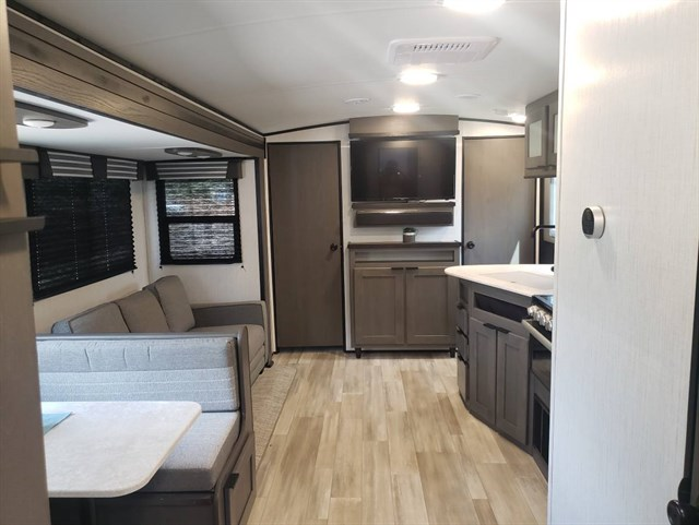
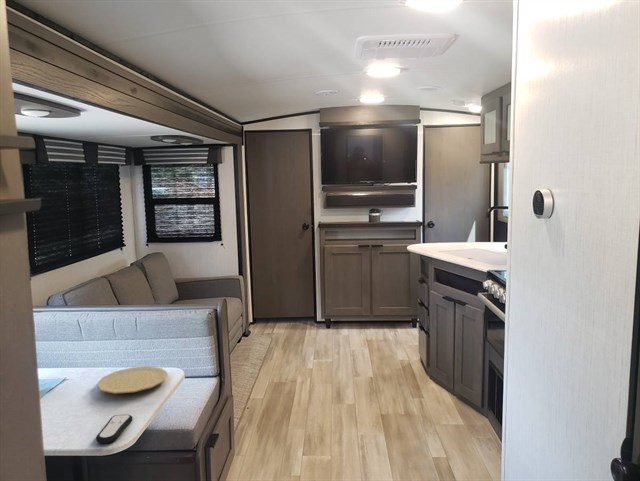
+ remote control (114, 427)
+ plate (133, 381)
